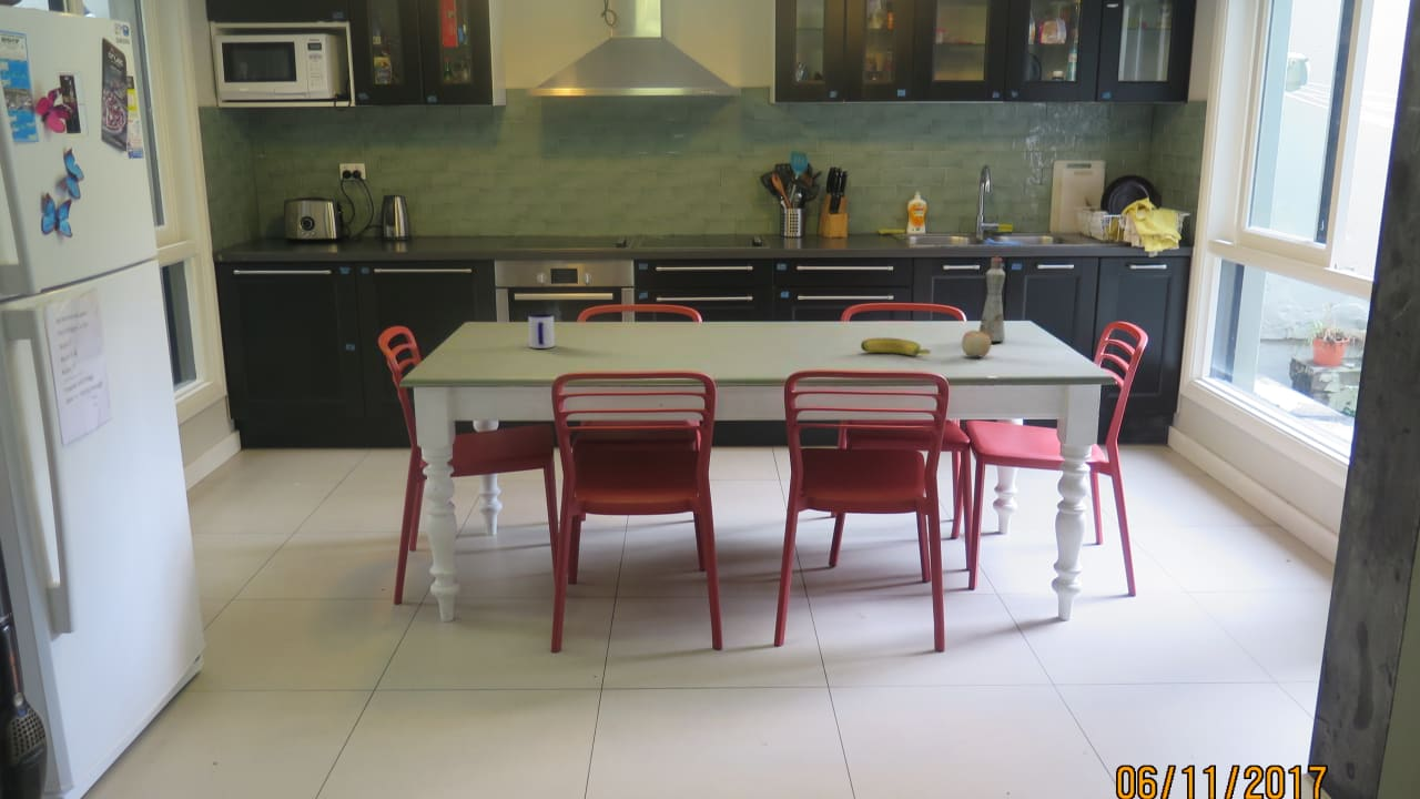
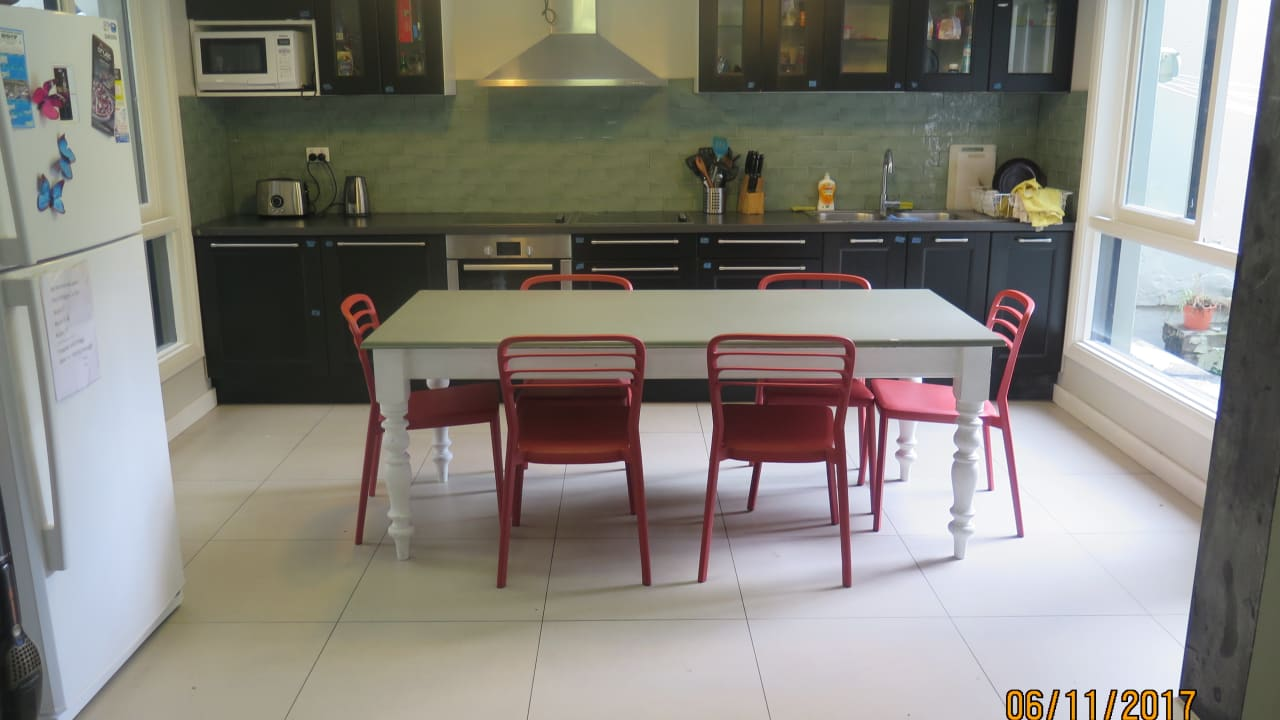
- apple (976, 344)
- bottle (993, 299)
- mug (541, 332)
- banana (893, 347)
